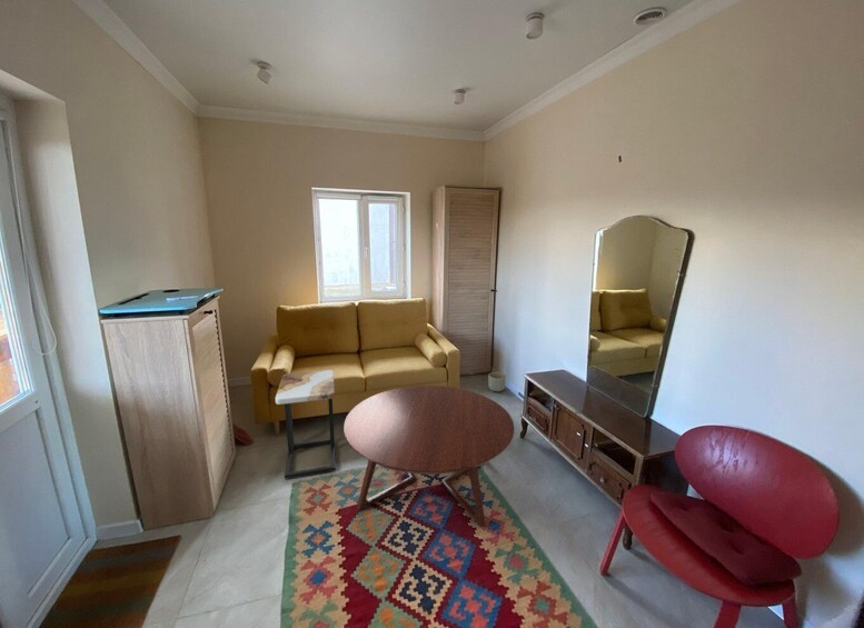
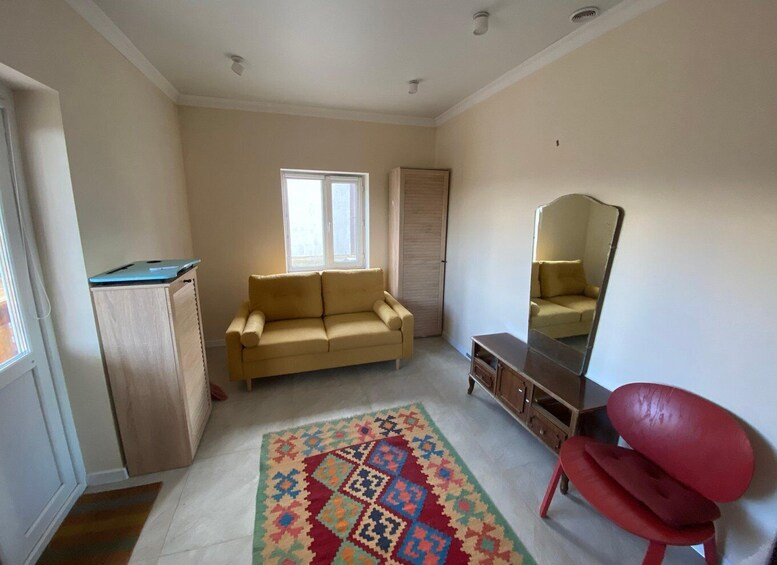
- side table (291, 421)
- planter (496, 382)
- coffee table (428, 450)
